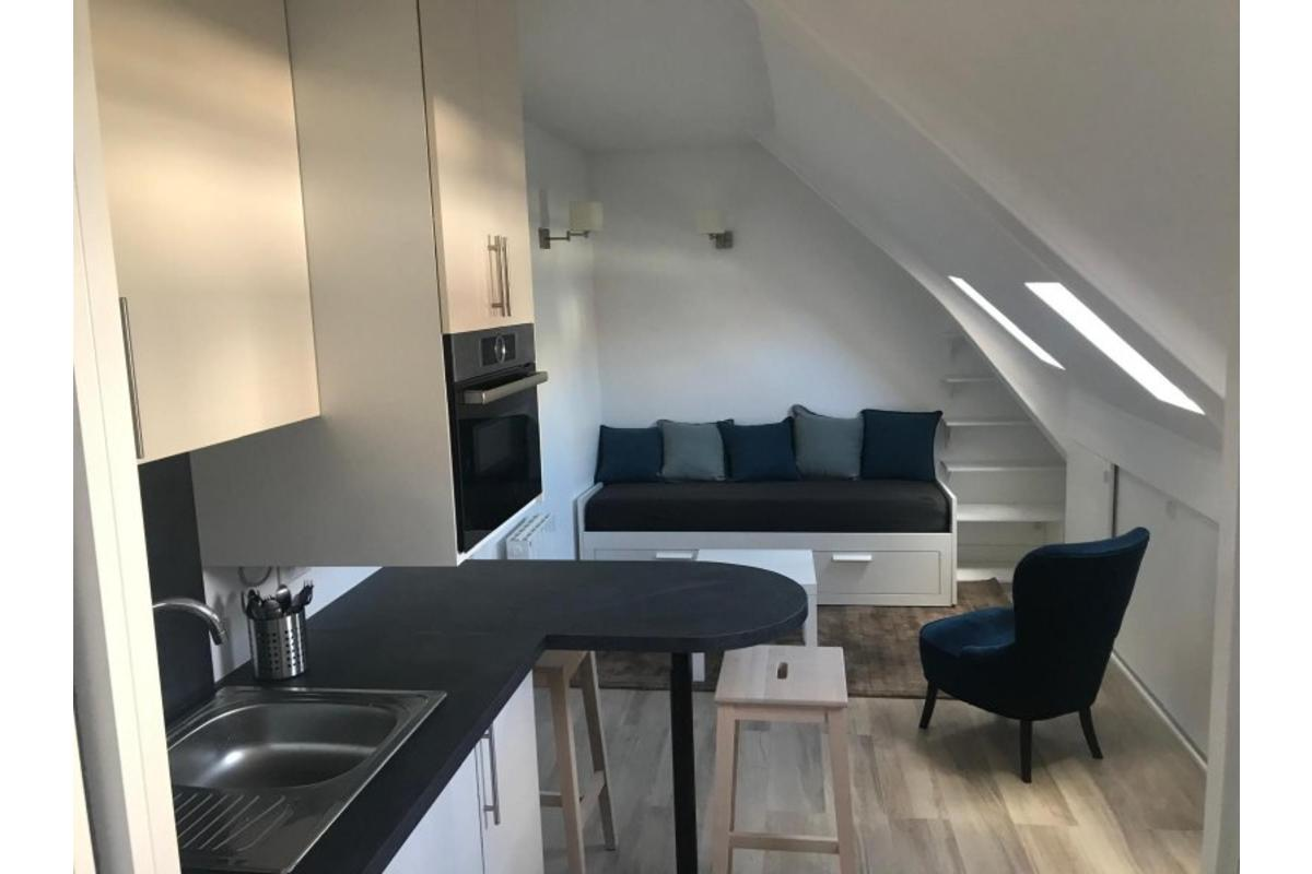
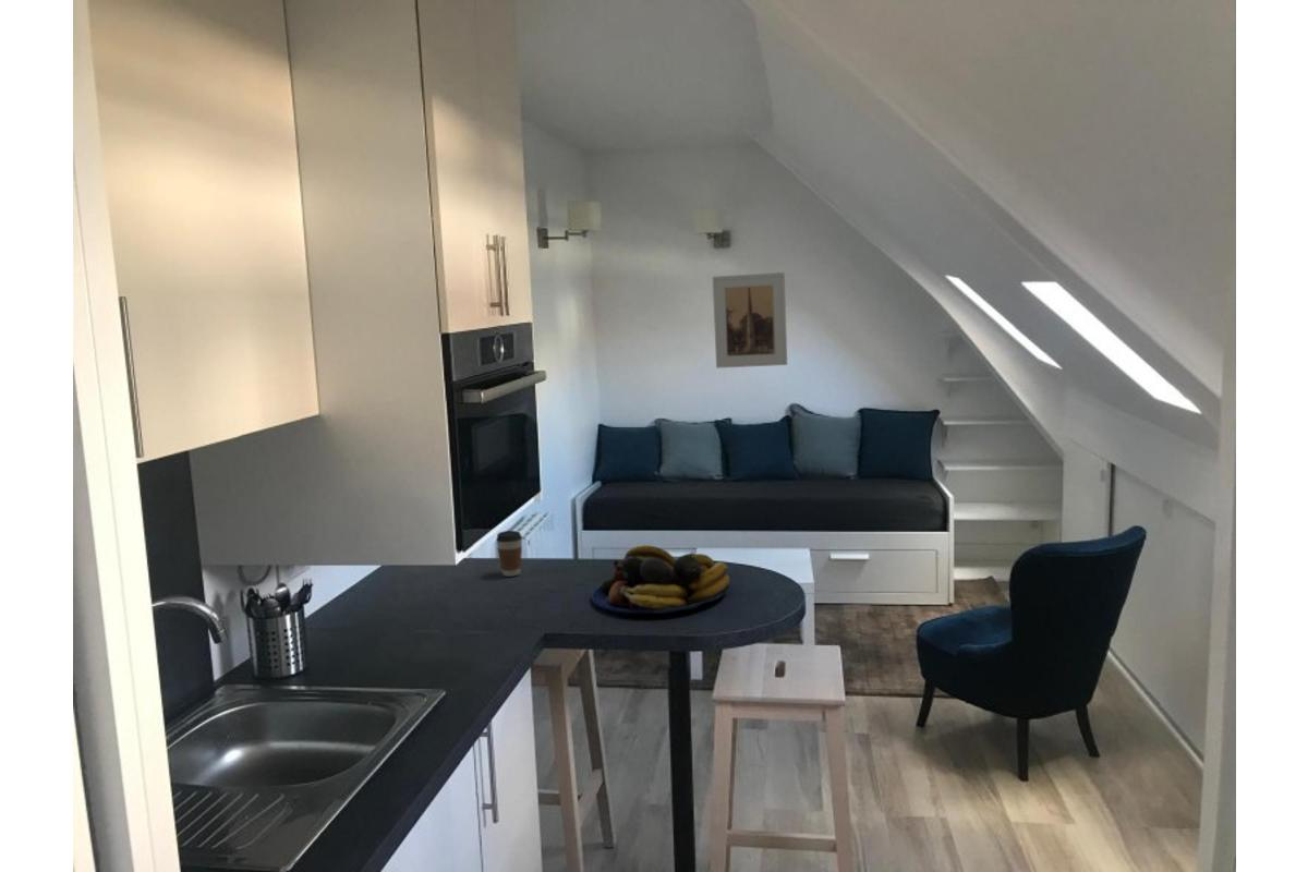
+ fruit bowl (657, 569)
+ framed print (750, 320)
+ coffee cup (510, 553)
